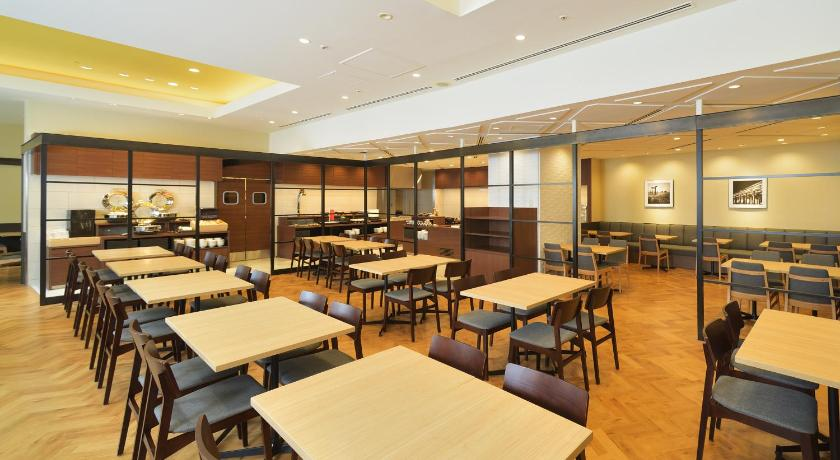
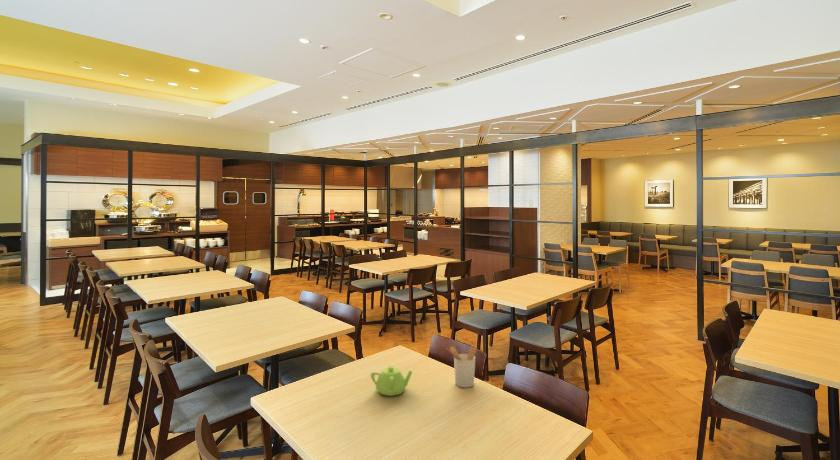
+ teapot (391, 378)
+ utensil holder (460, 365)
